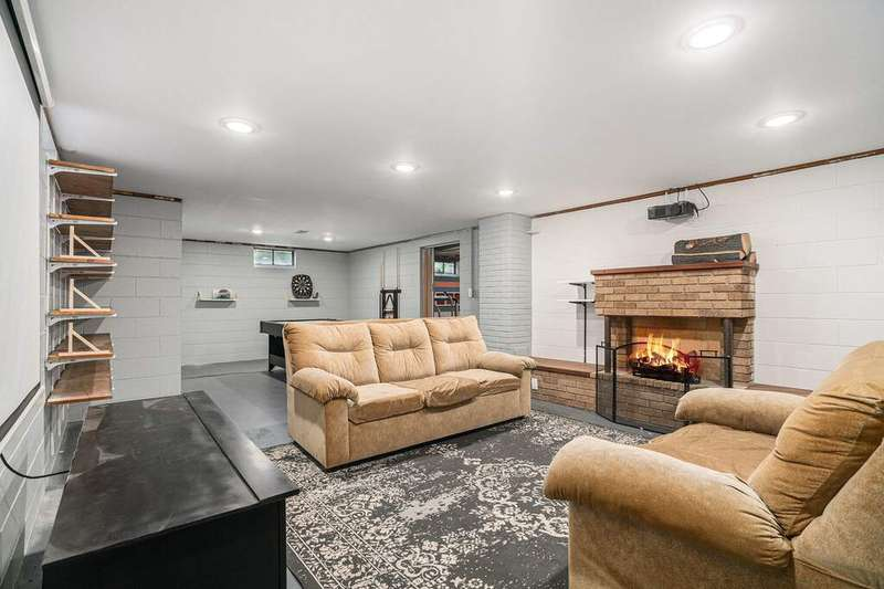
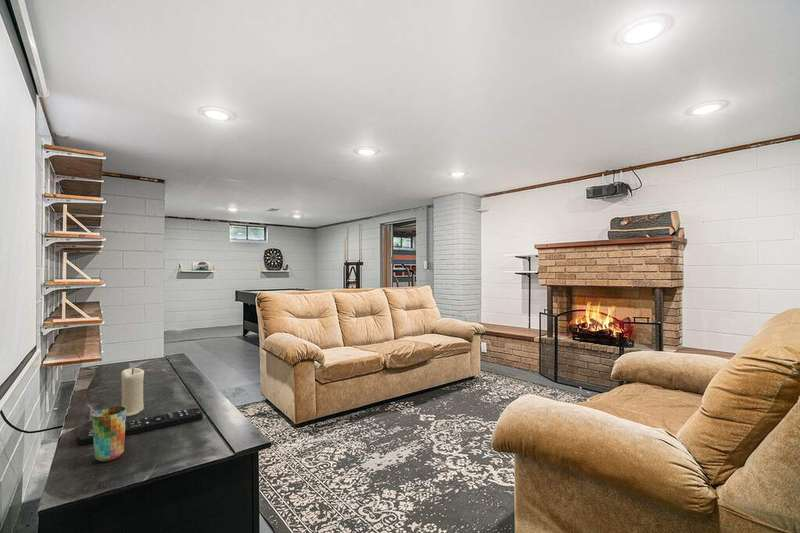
+ cup (109, 434)
+ remote control (145, 423)
+ candle (132, 389)
